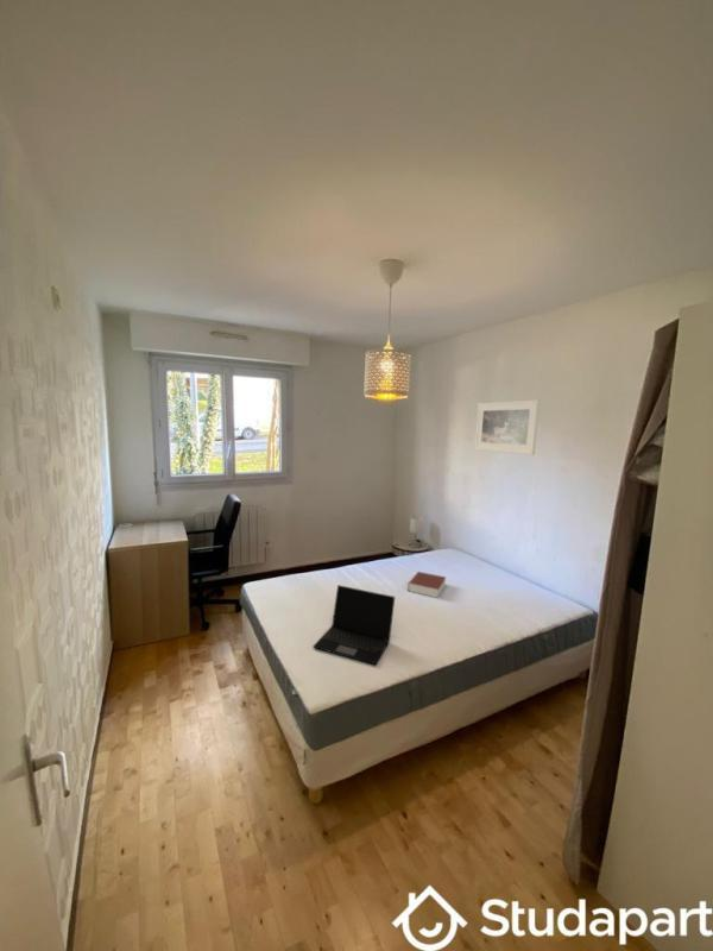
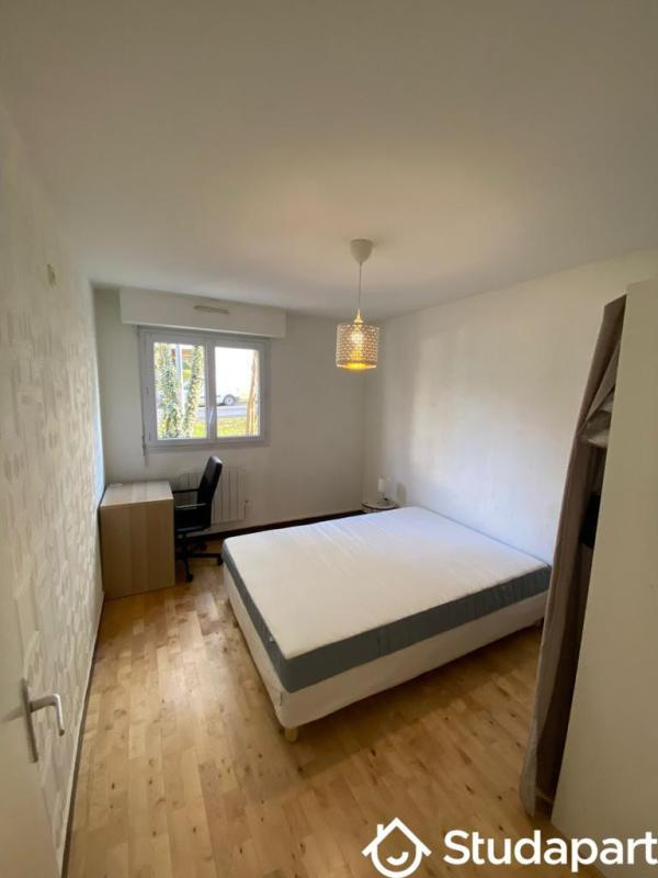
- book (427, 584)
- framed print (504, 427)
- laptop (355, 621)
